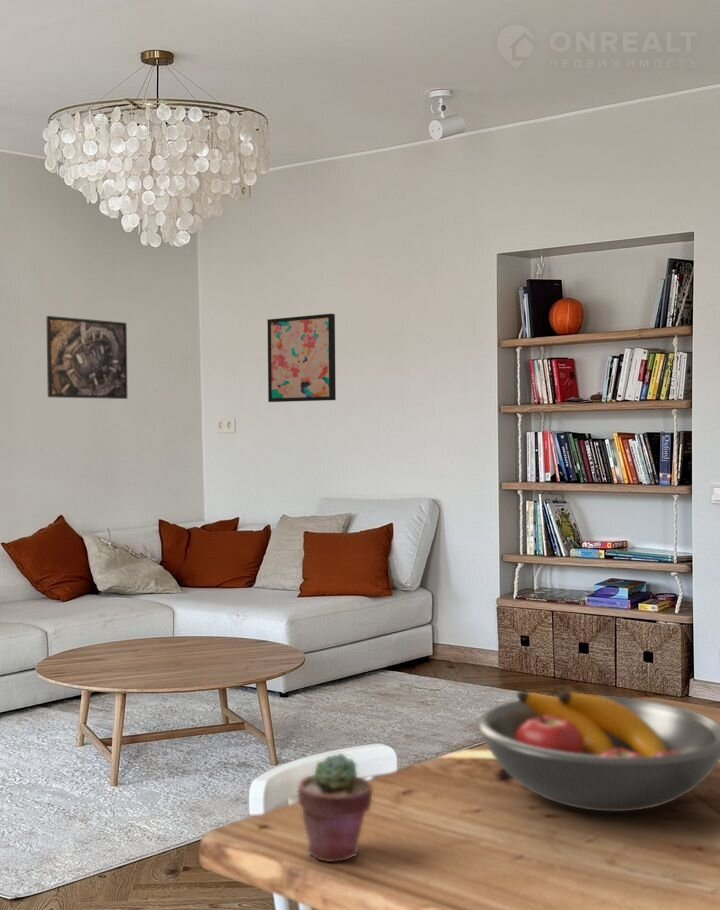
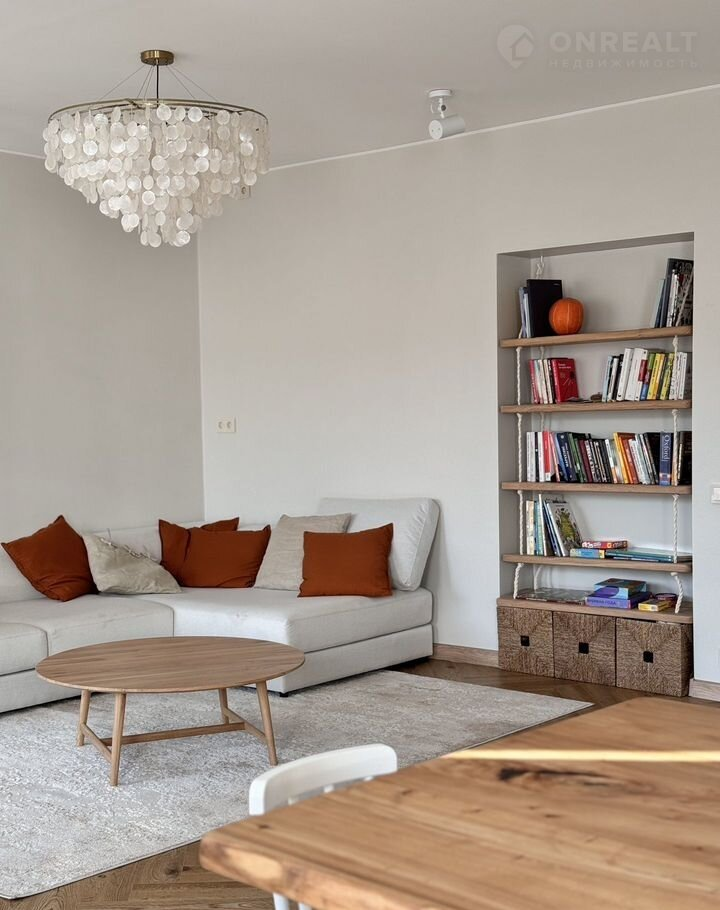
- potted succulent (335, 803)
- fruit bowl (600, 749)
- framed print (88, 358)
- wall art (300, 359)
